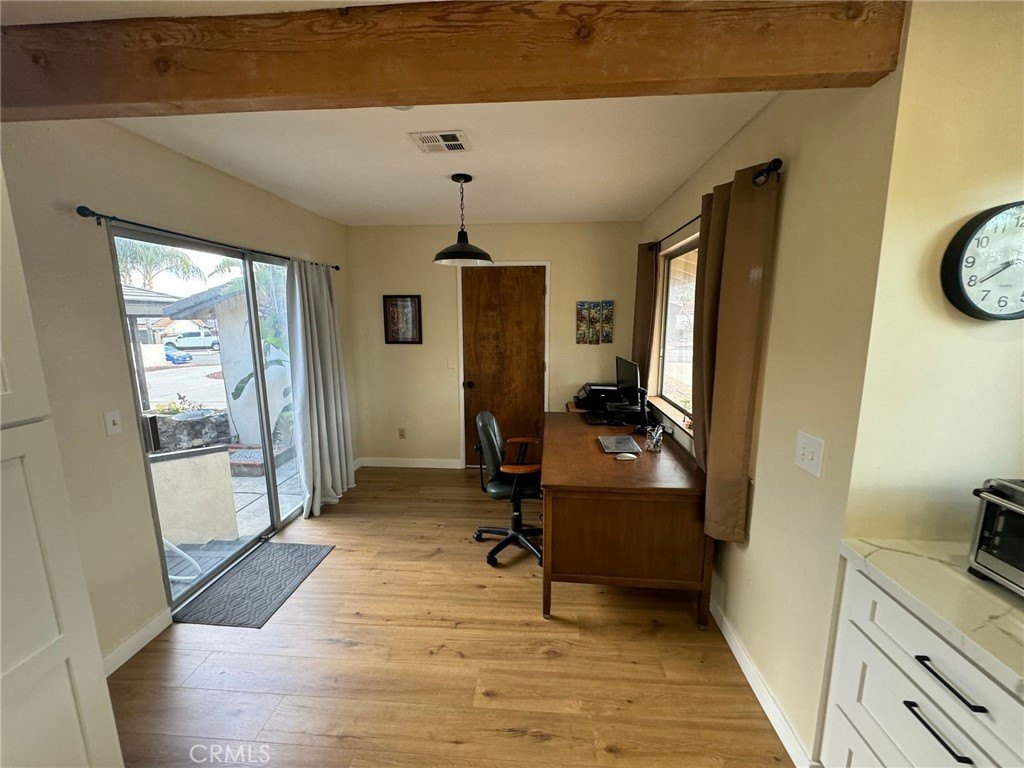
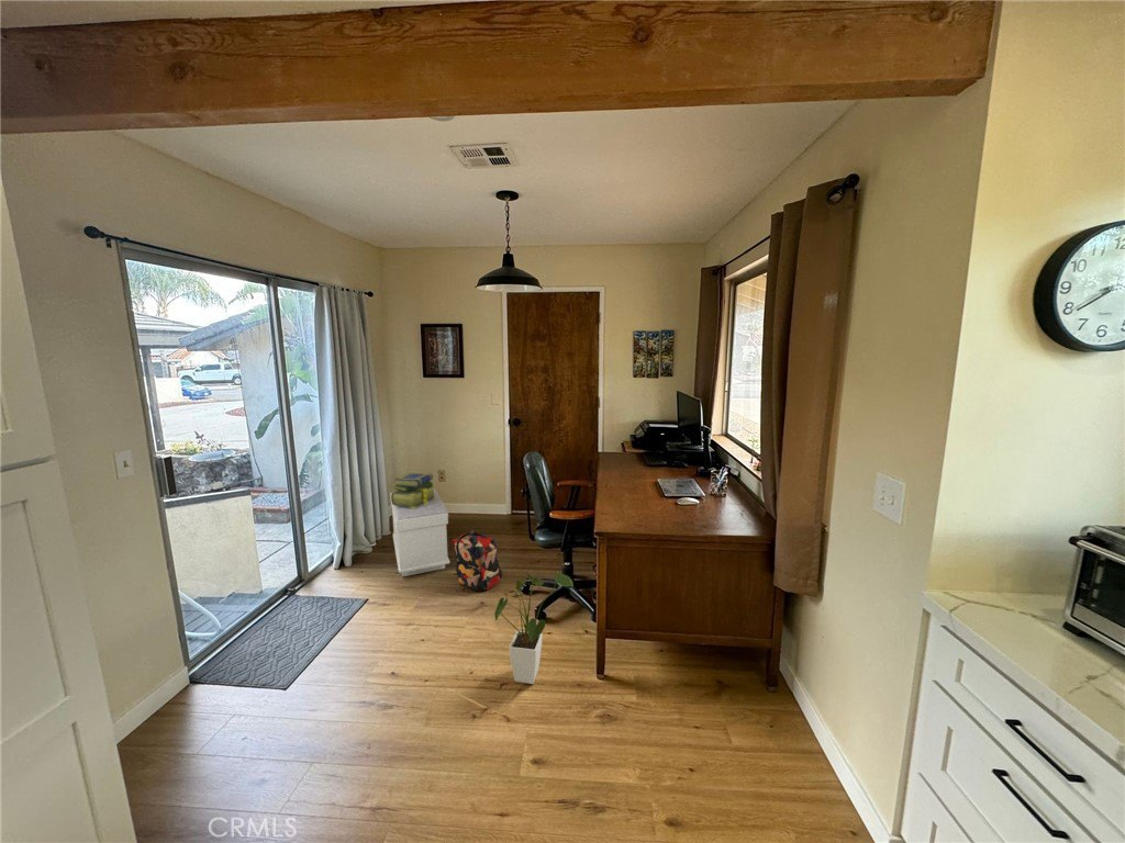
+ backpack (476, 557)
+ bench (419, 527)
+ house plant (533, 630)
+ stack of books (413, 488)
